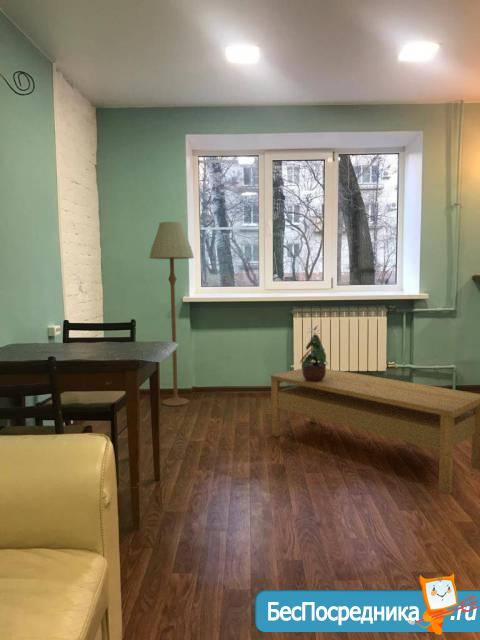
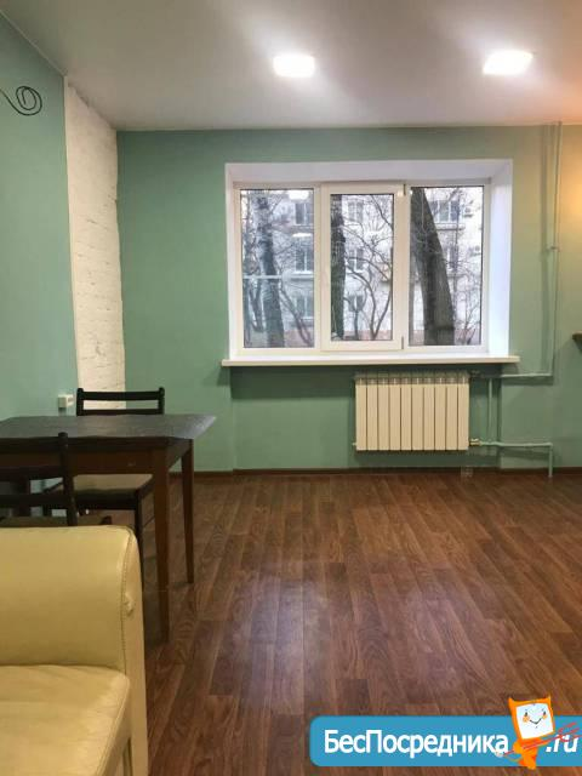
- floor lamp (173, 314)
- potted plant (314, 352)
- coffee table (366, 417)
